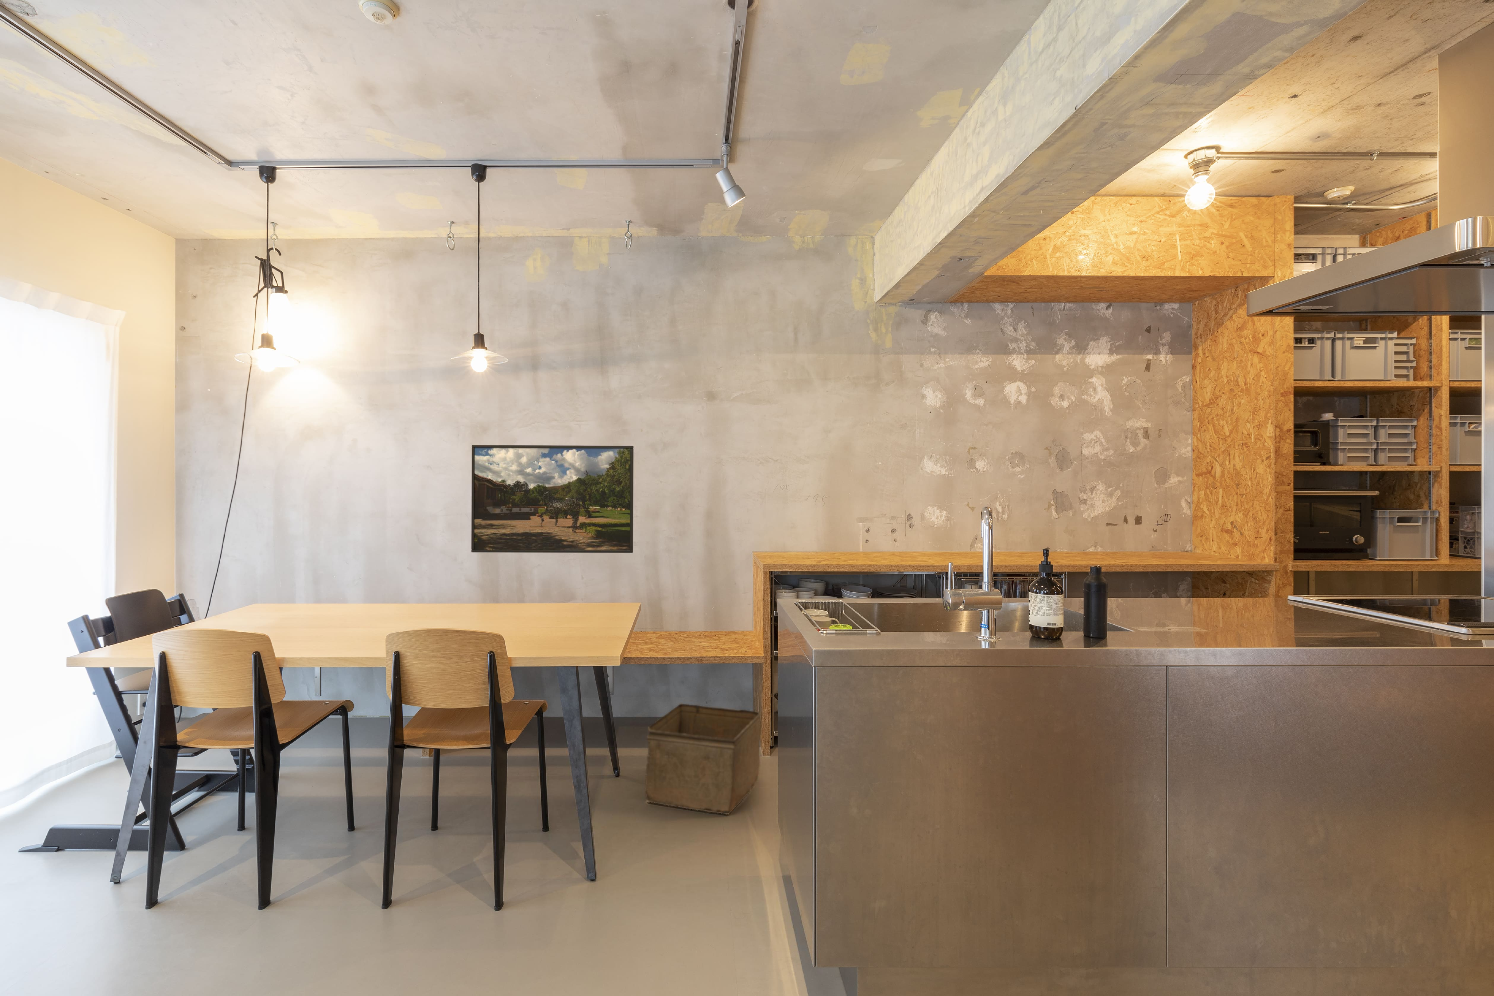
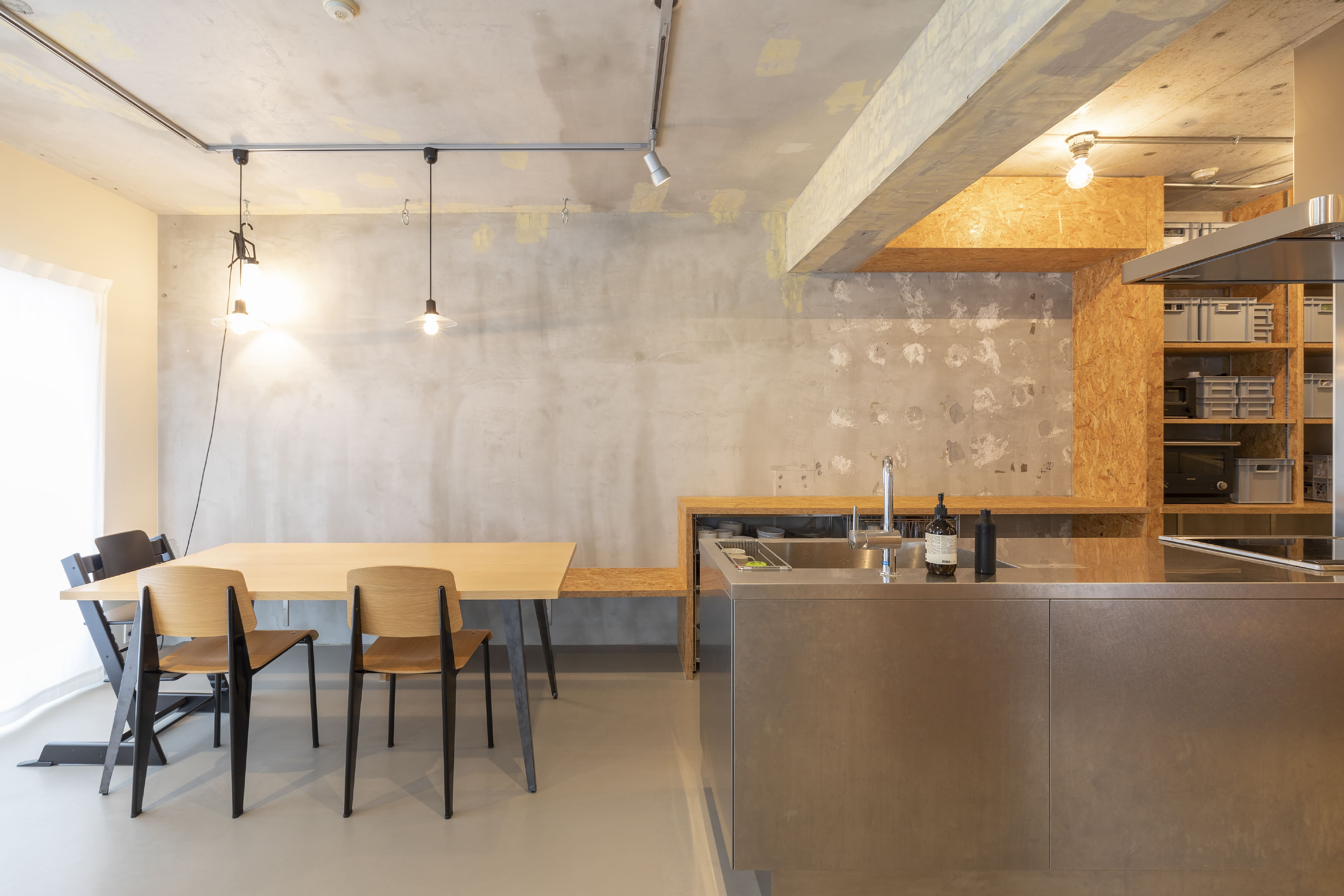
- storage bin (704, 755)
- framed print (552, 499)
